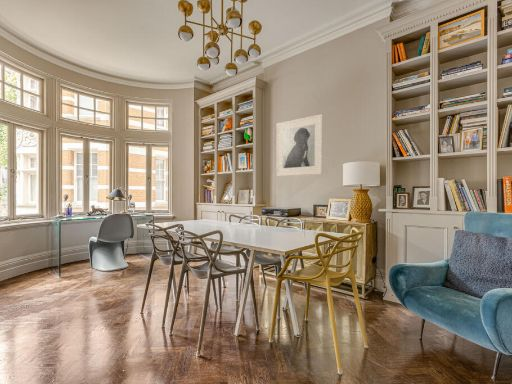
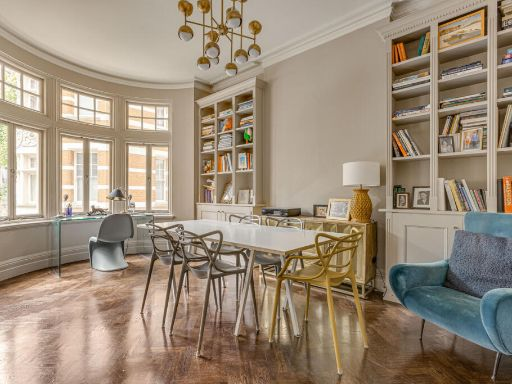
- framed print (298, 147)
